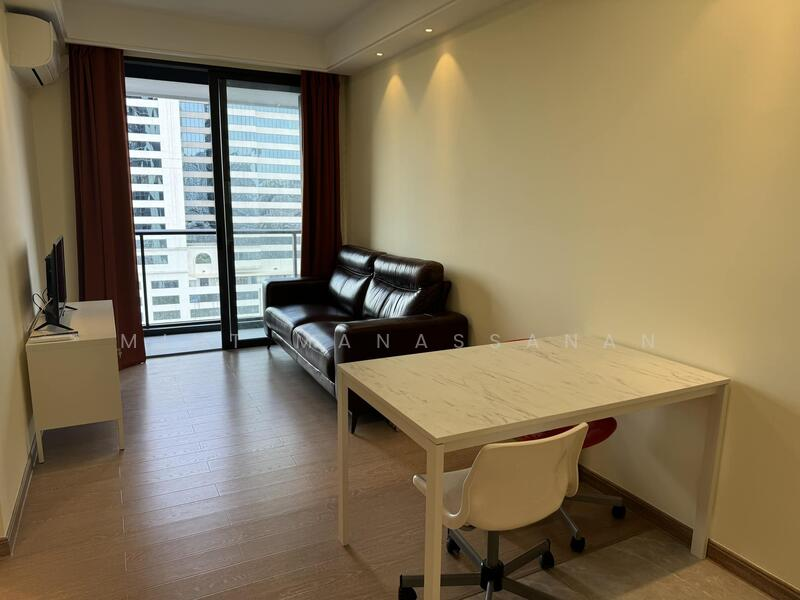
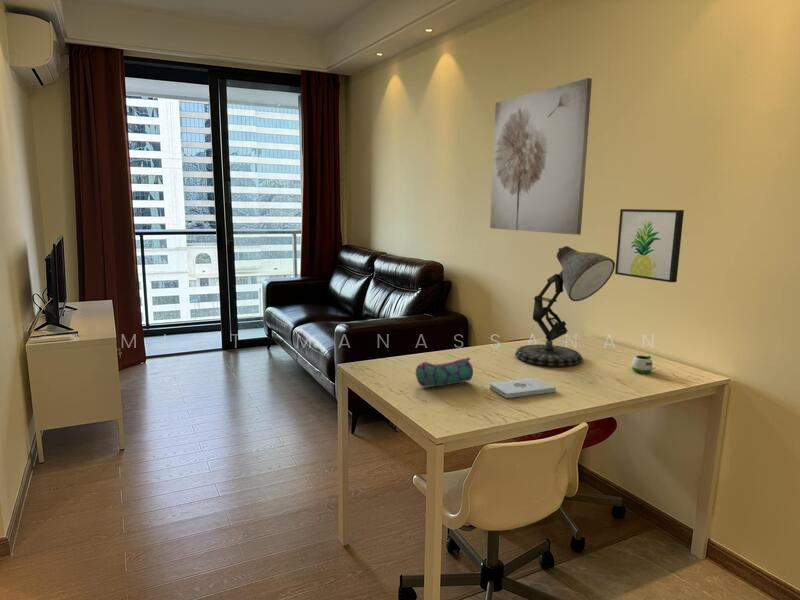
+ mug (645, 363)
+ wall art (647, 244)
+ wall art (534, 162)
+ notepad (521, 387)
+ pencil case (444, 372)
+ desk lamp (556, 301)
